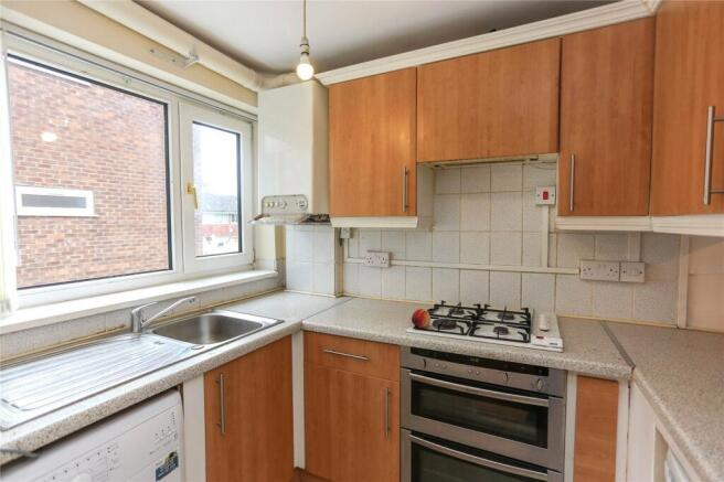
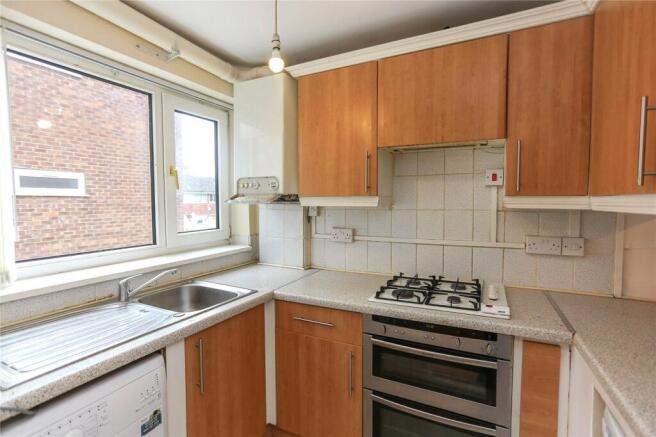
- fruit (420, 318)
